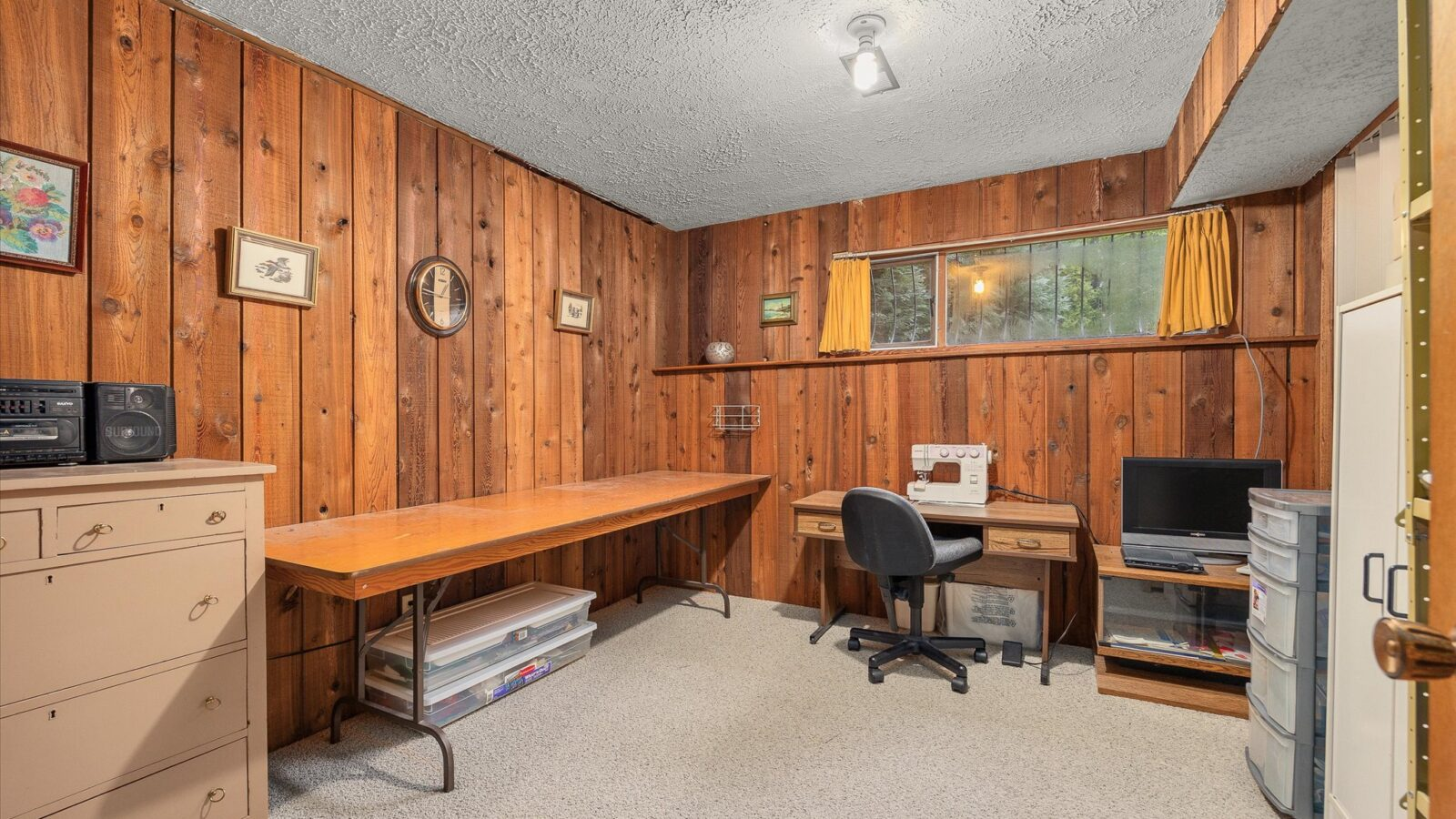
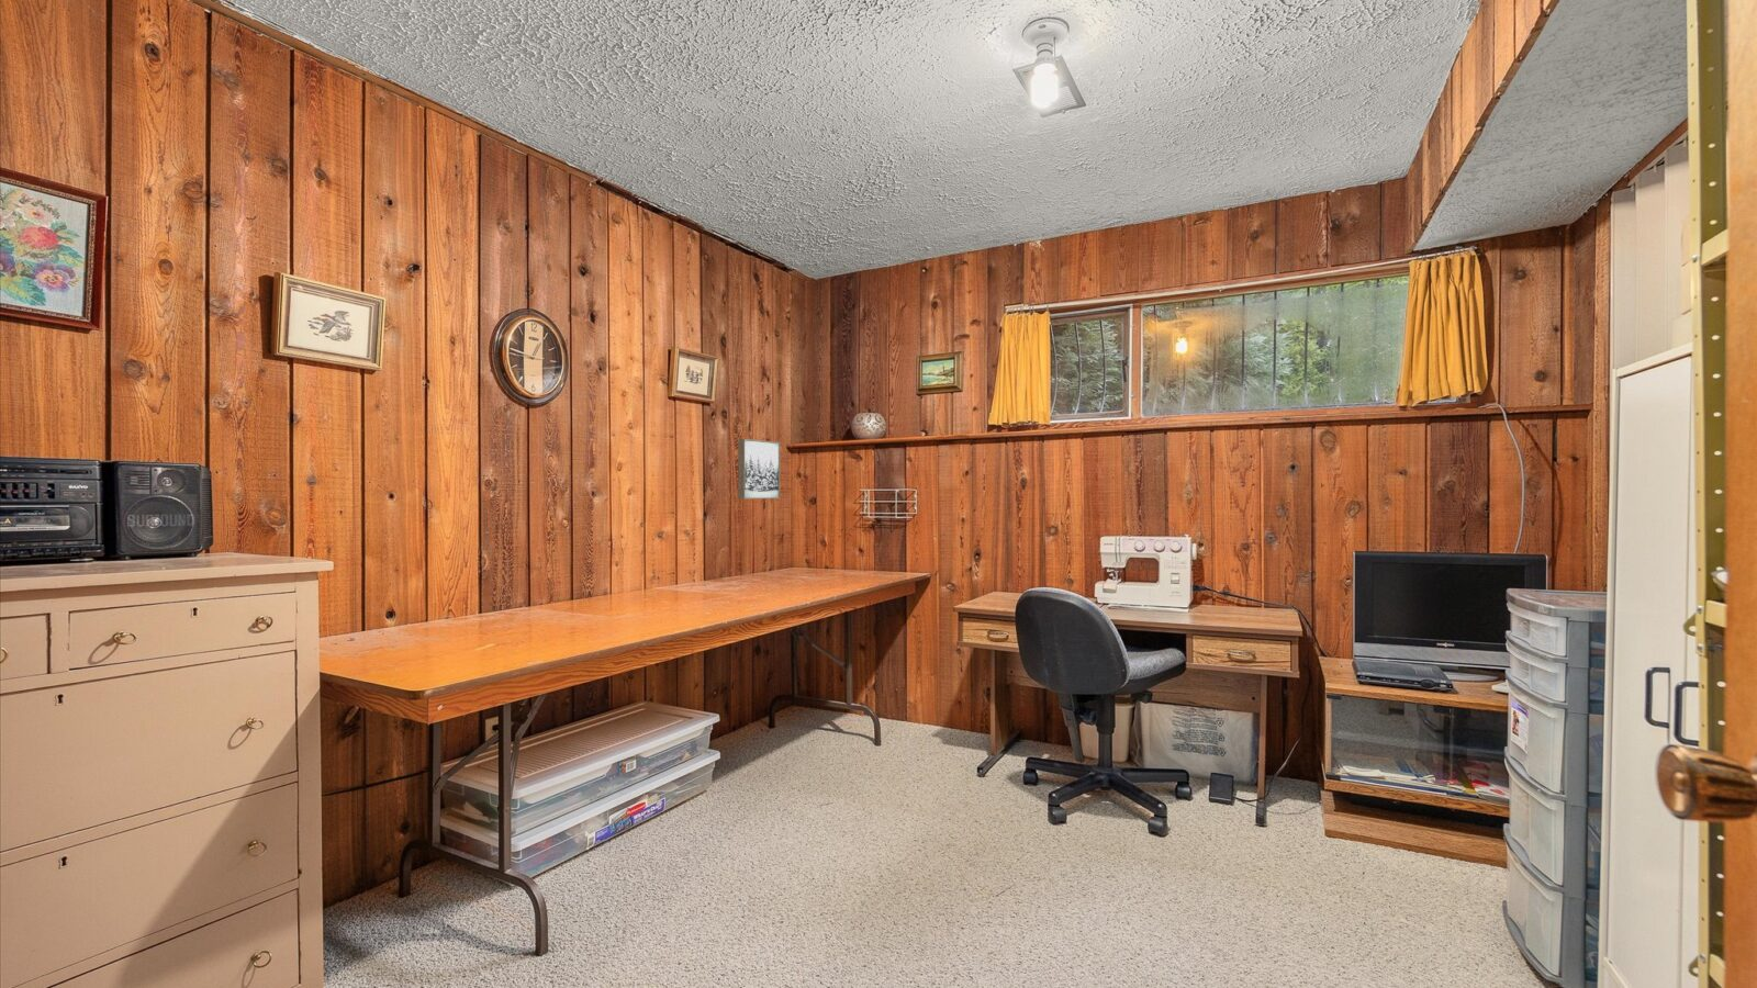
+ wall art (759, 469)
